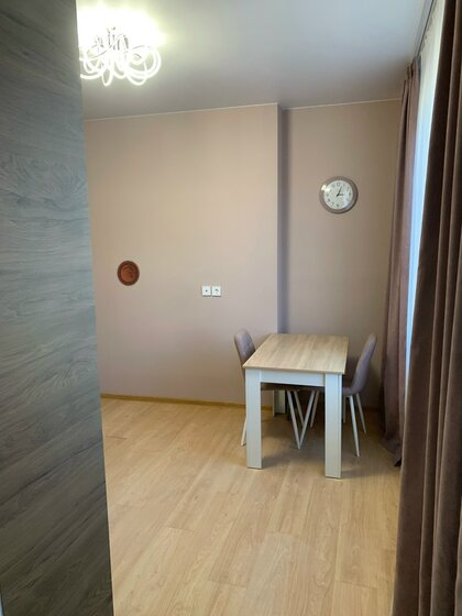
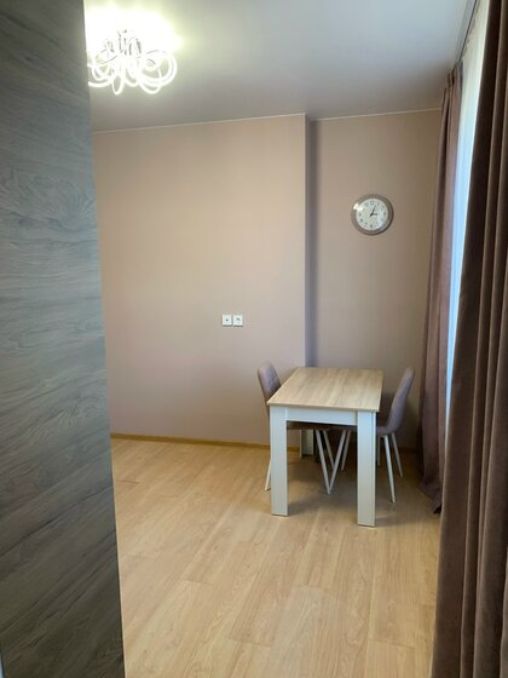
- decorative plate (128, 273)
